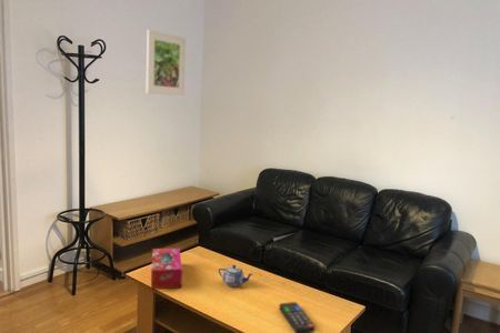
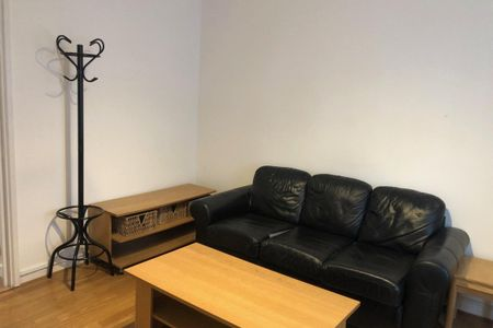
- tissue box (166, 266)
- remote control (296, 316)
- teapot (234, 274)
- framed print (167, 64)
